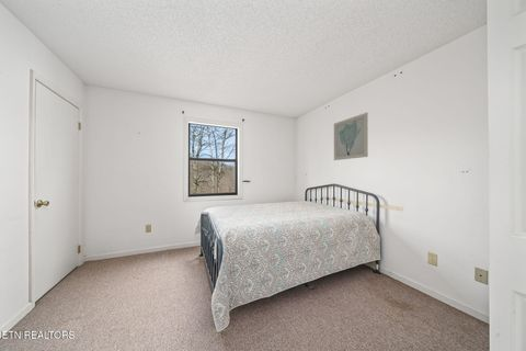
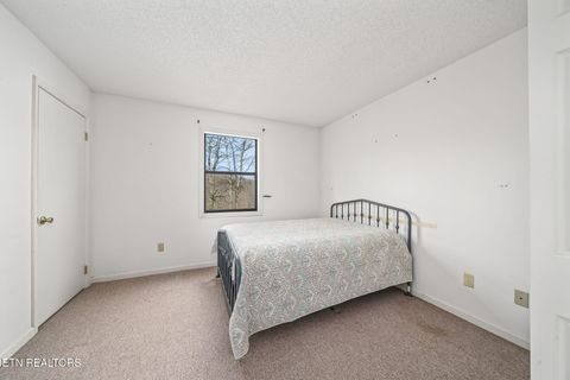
- wall art (348, 138)
